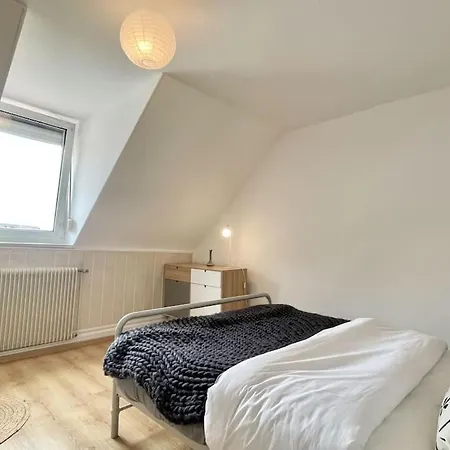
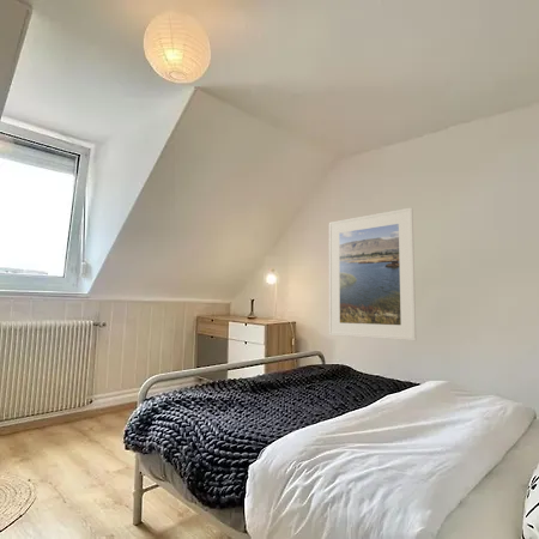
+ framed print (368, 275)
